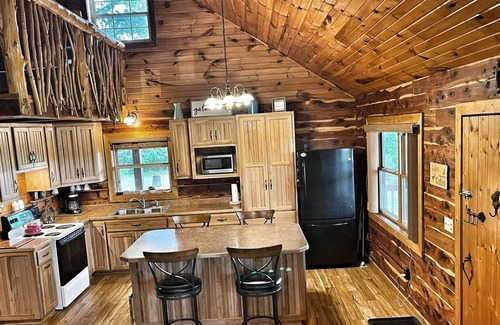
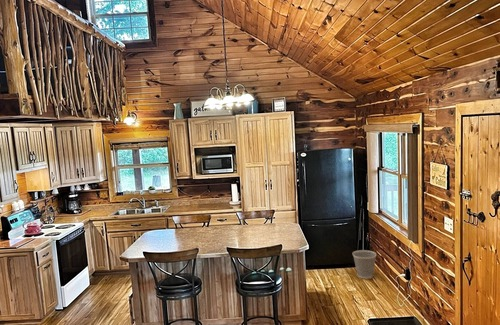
+ wastebasket (364, 264)
